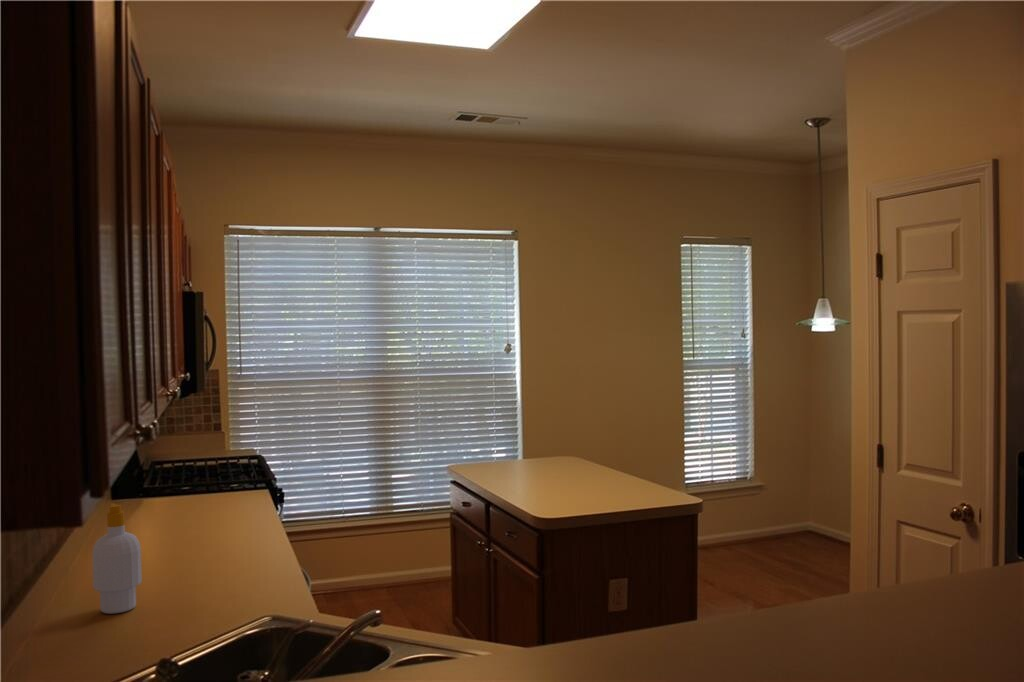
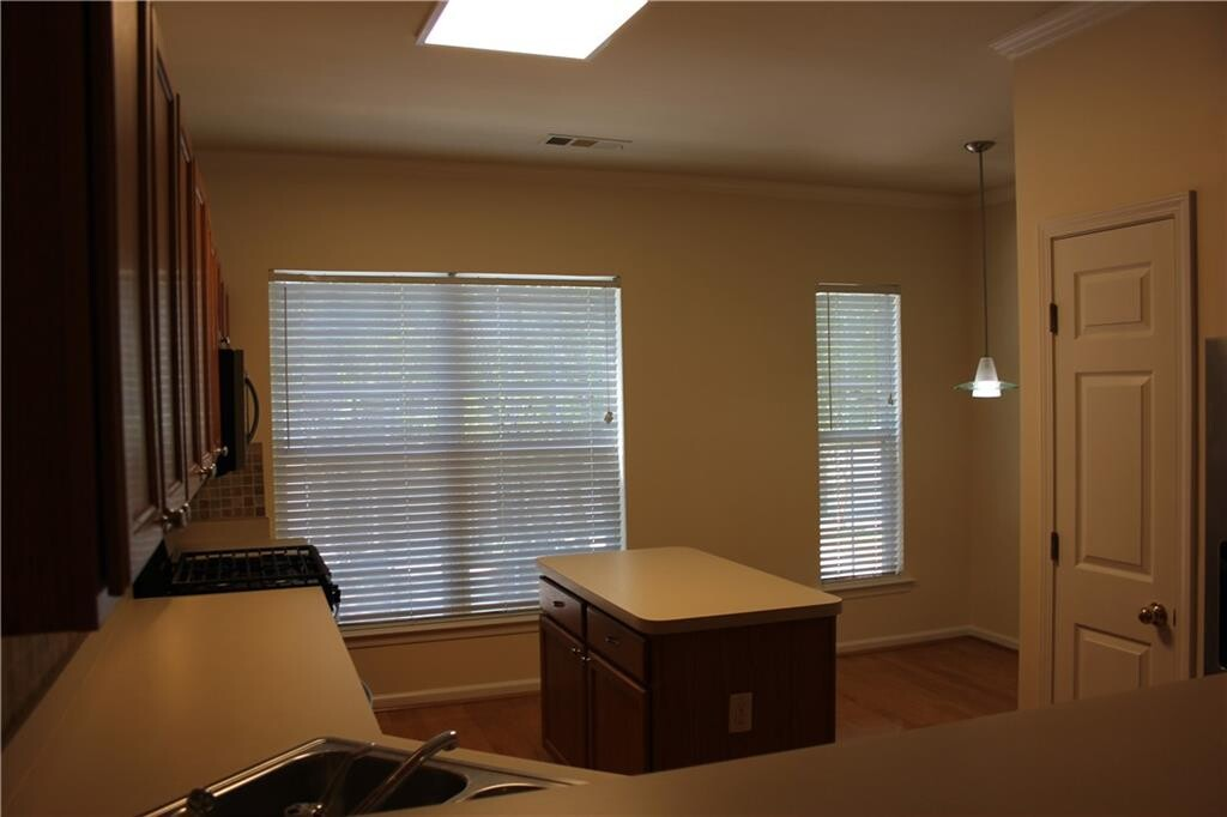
- soap bottle (116, 557)
